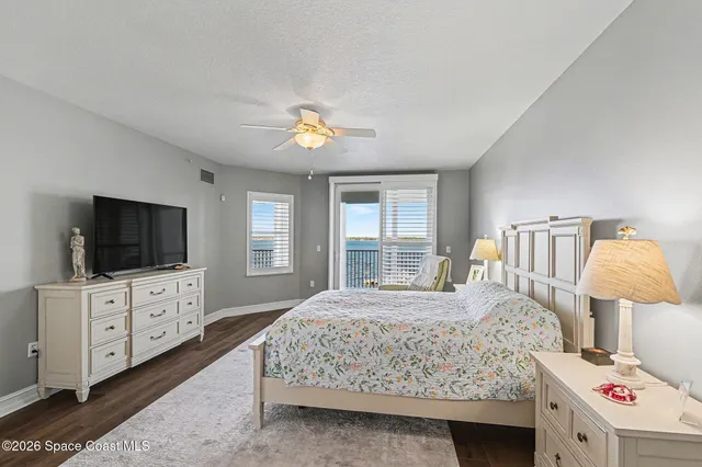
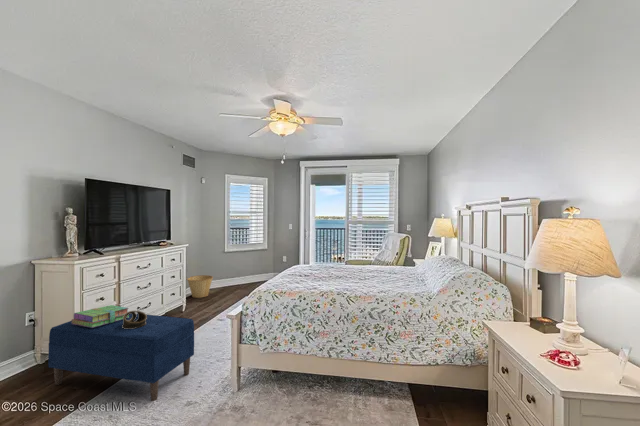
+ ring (134, 318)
+ basket (199, 286)
+ bench (124, 350)
+ stack of books (101, 316)
